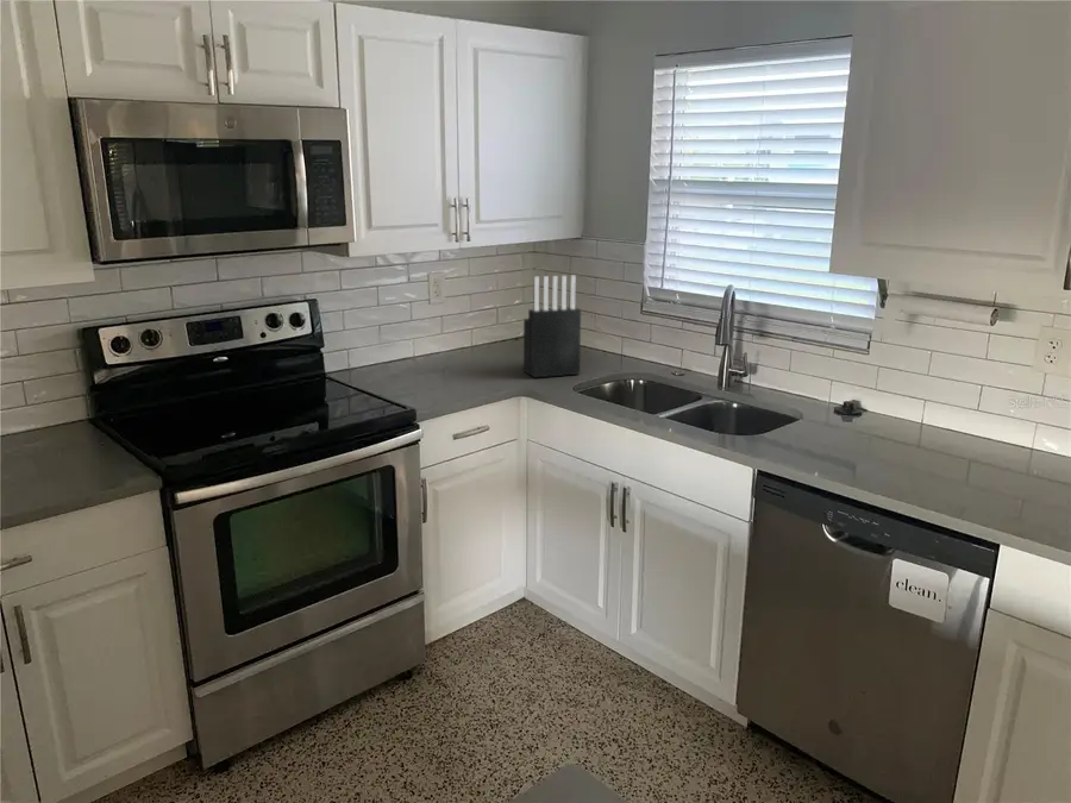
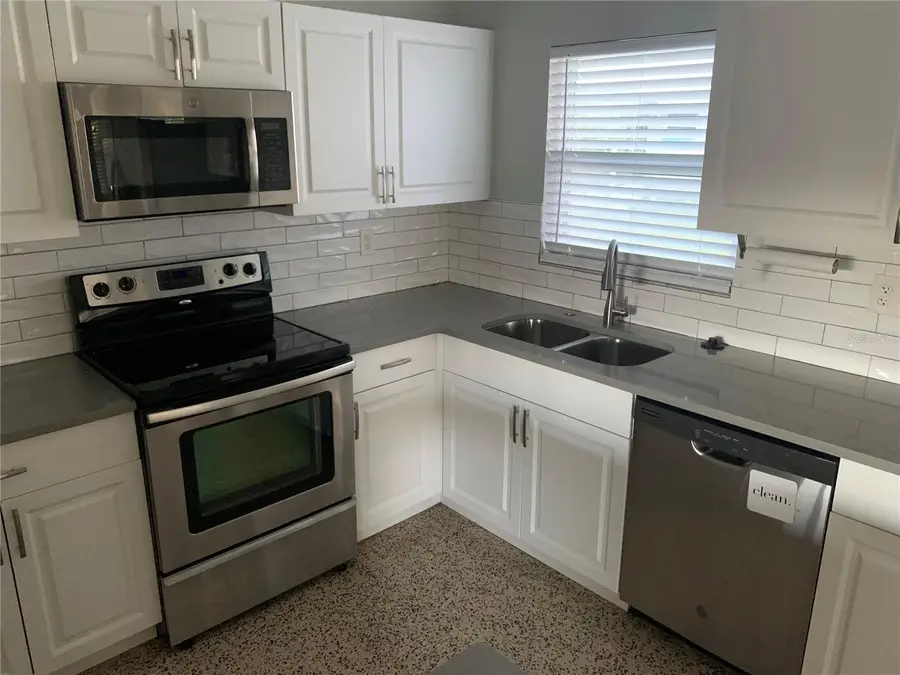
- knife block (550, 324)
